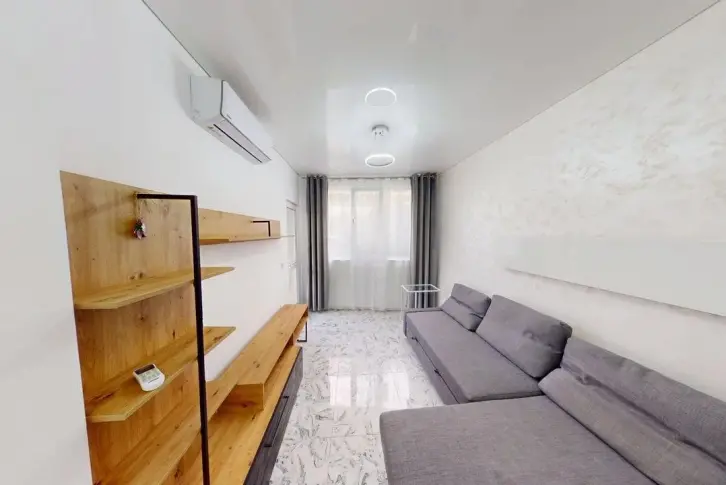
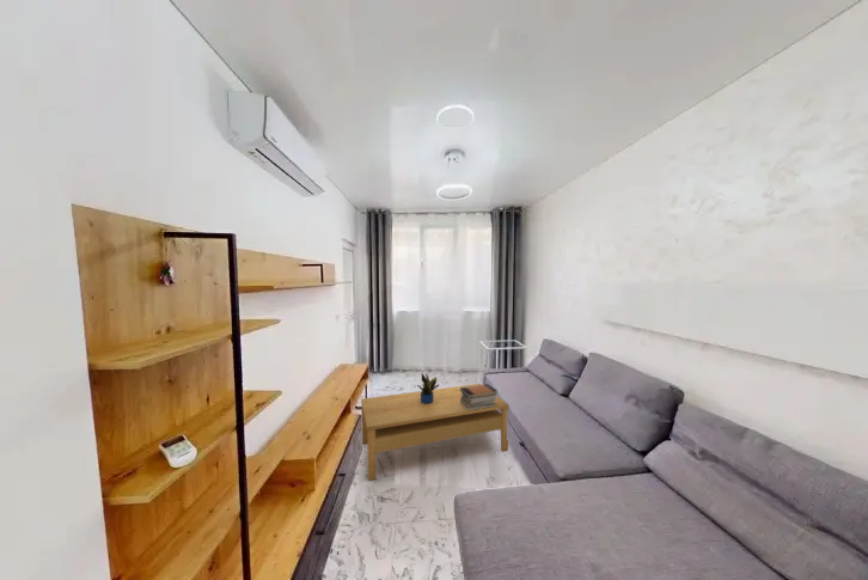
+ coffee table (433, 423)
+ book stack (478, 396)
+ potted plant (427, 385)
